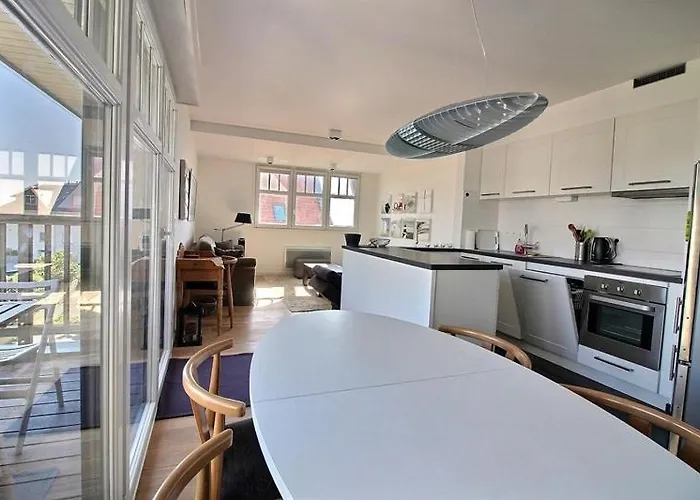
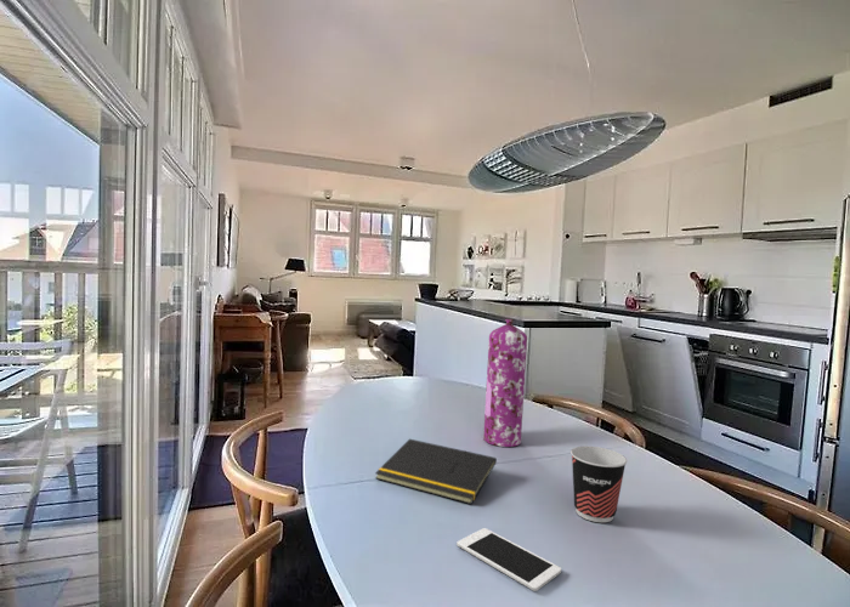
+ notepad (436, 467)
+ gas cylinder (505, 380)
+ cell phone (506, 556)
+ cup (596, 484)
